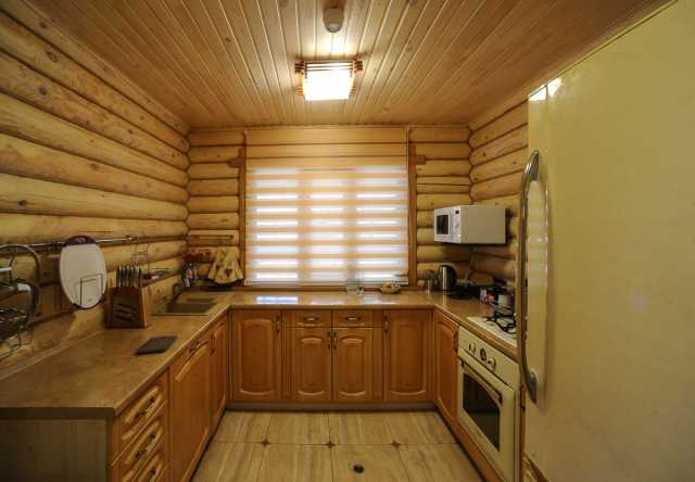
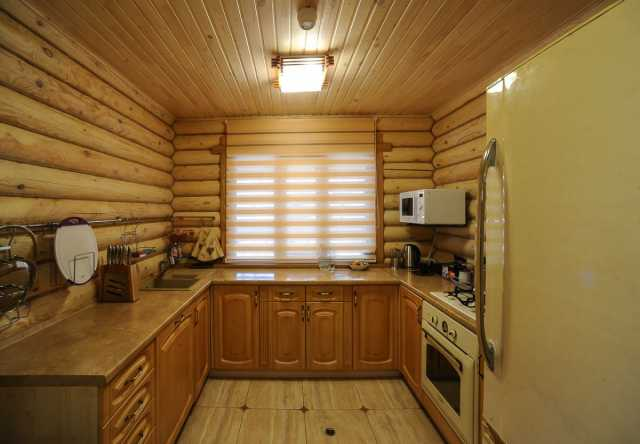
- cutting board (157, 343)
